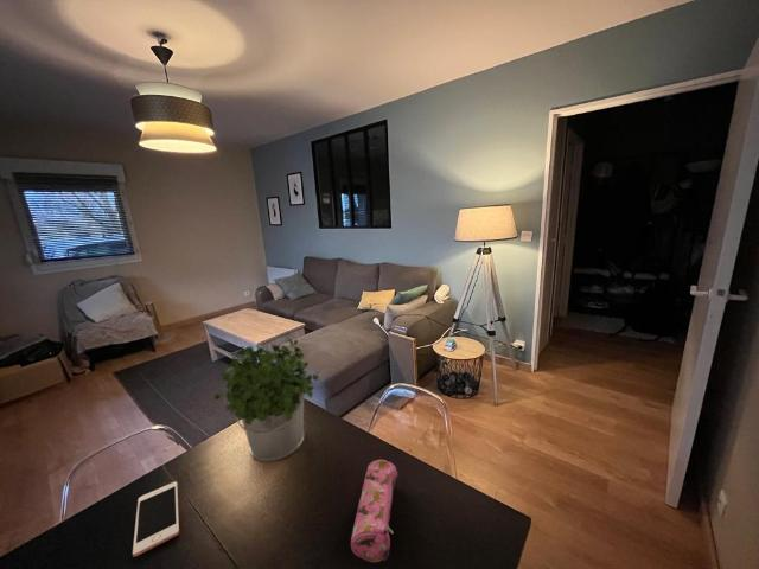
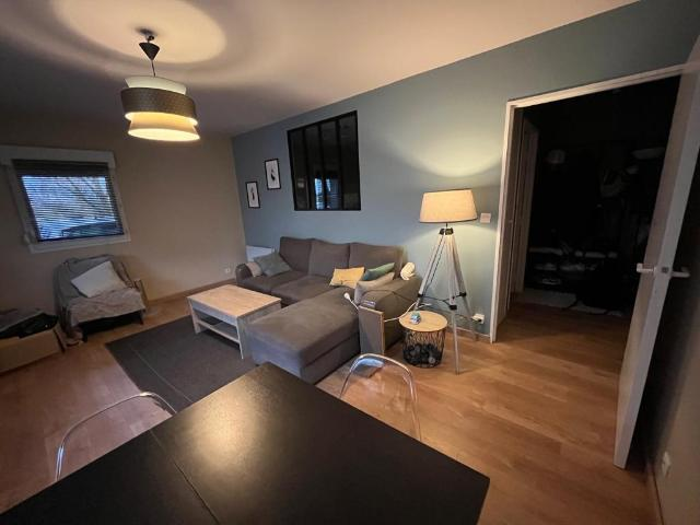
- pencil case (376, 504)
- potted plant (272, 397)
- cell phone (157, 514)
